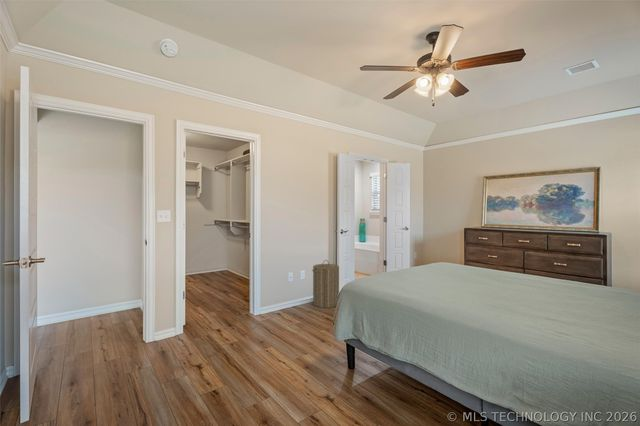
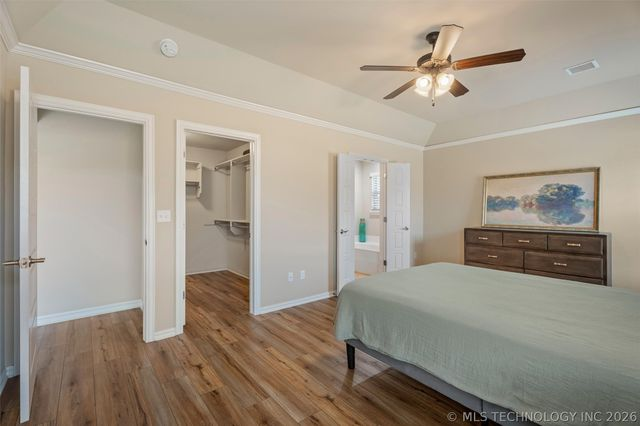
- laundry hamper (326, 281)
